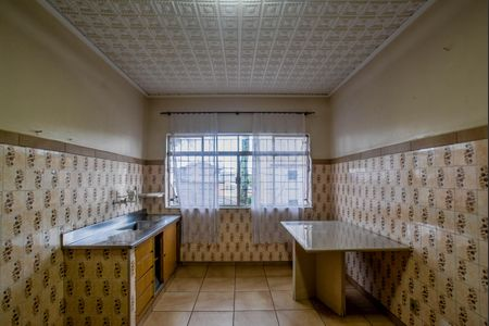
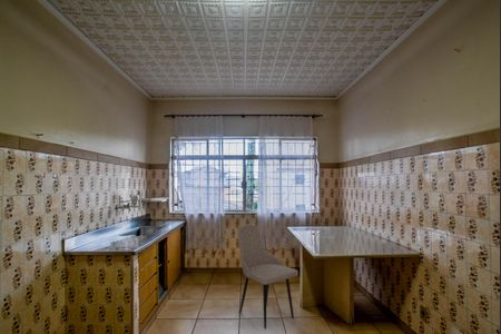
+ dining chair (263, 269)
